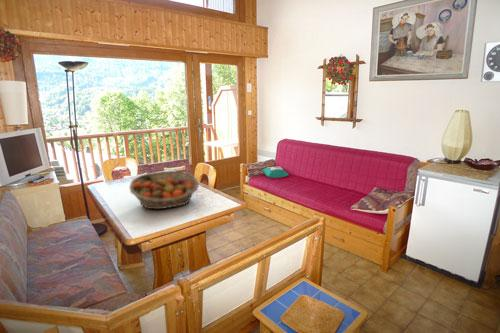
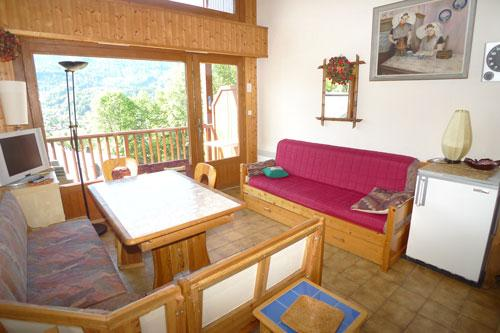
- fruit basket (165, 189)
